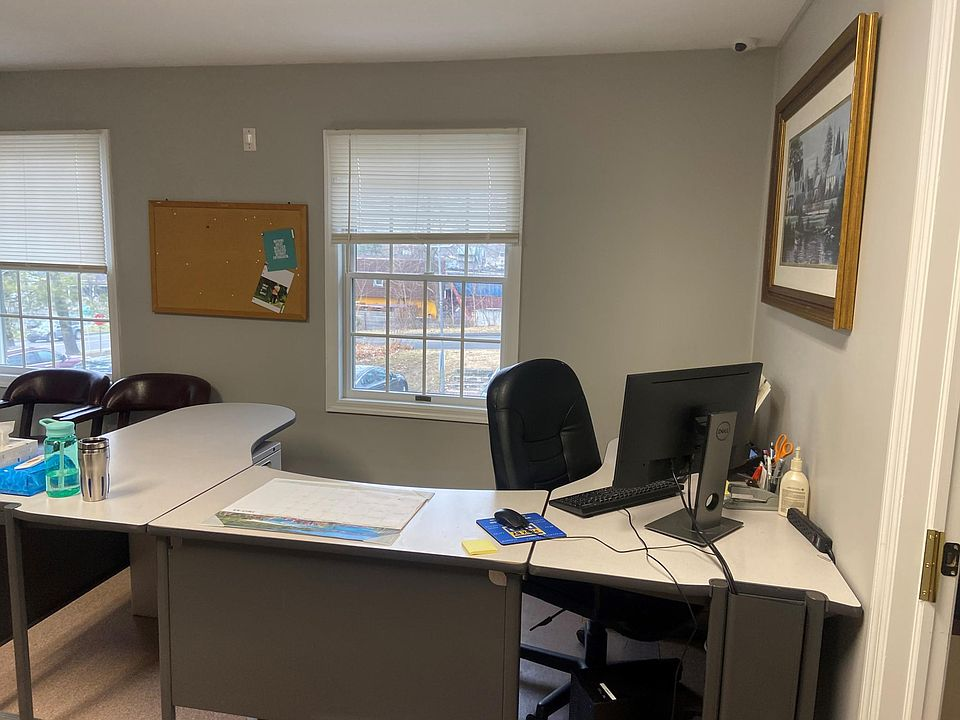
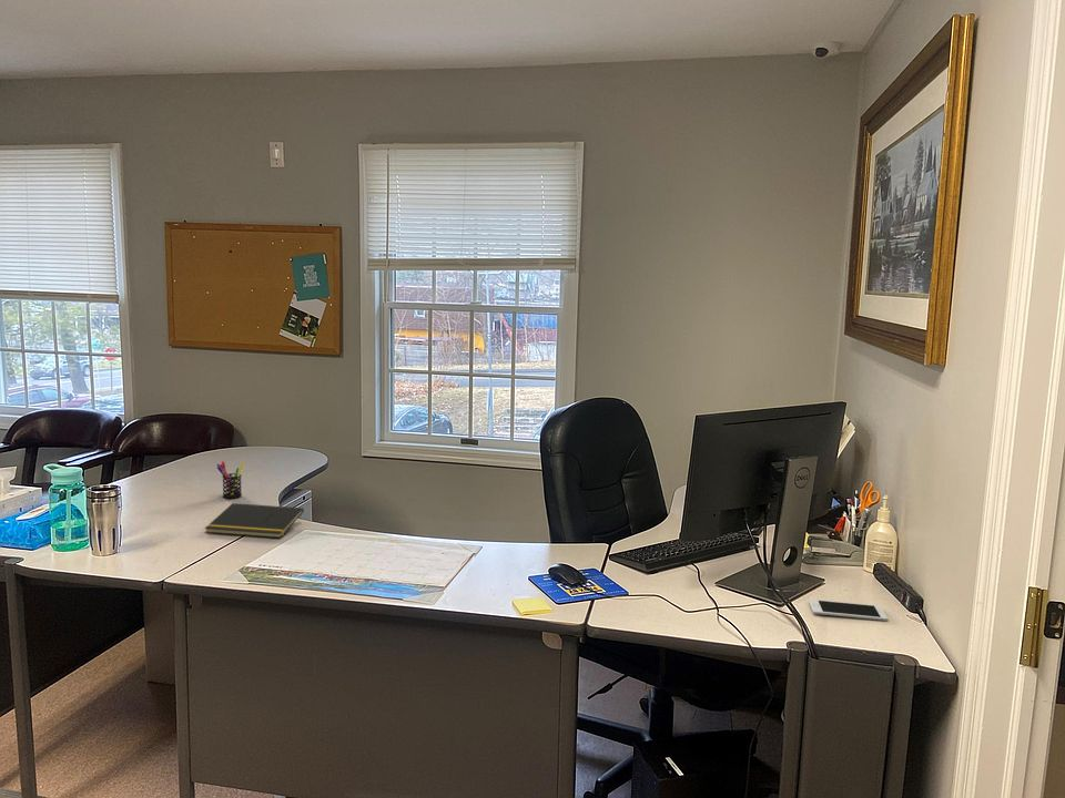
+ notepad (255, 520)
+ cell phone (846, 610)
+ pen holder (232, 478)
